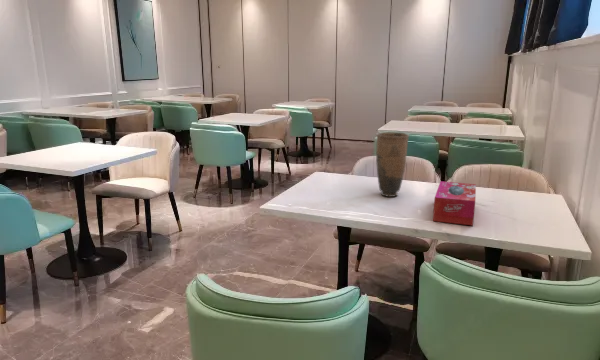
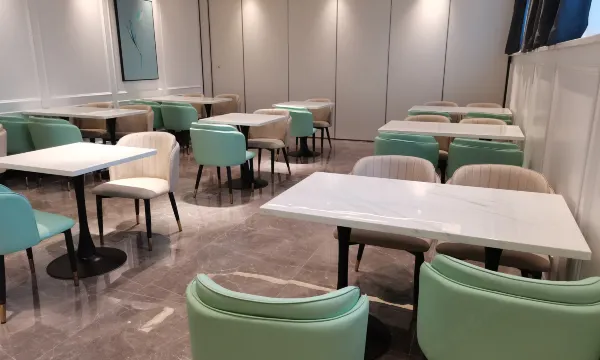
- tissue box (455, 201)
- vase (391, 165)
